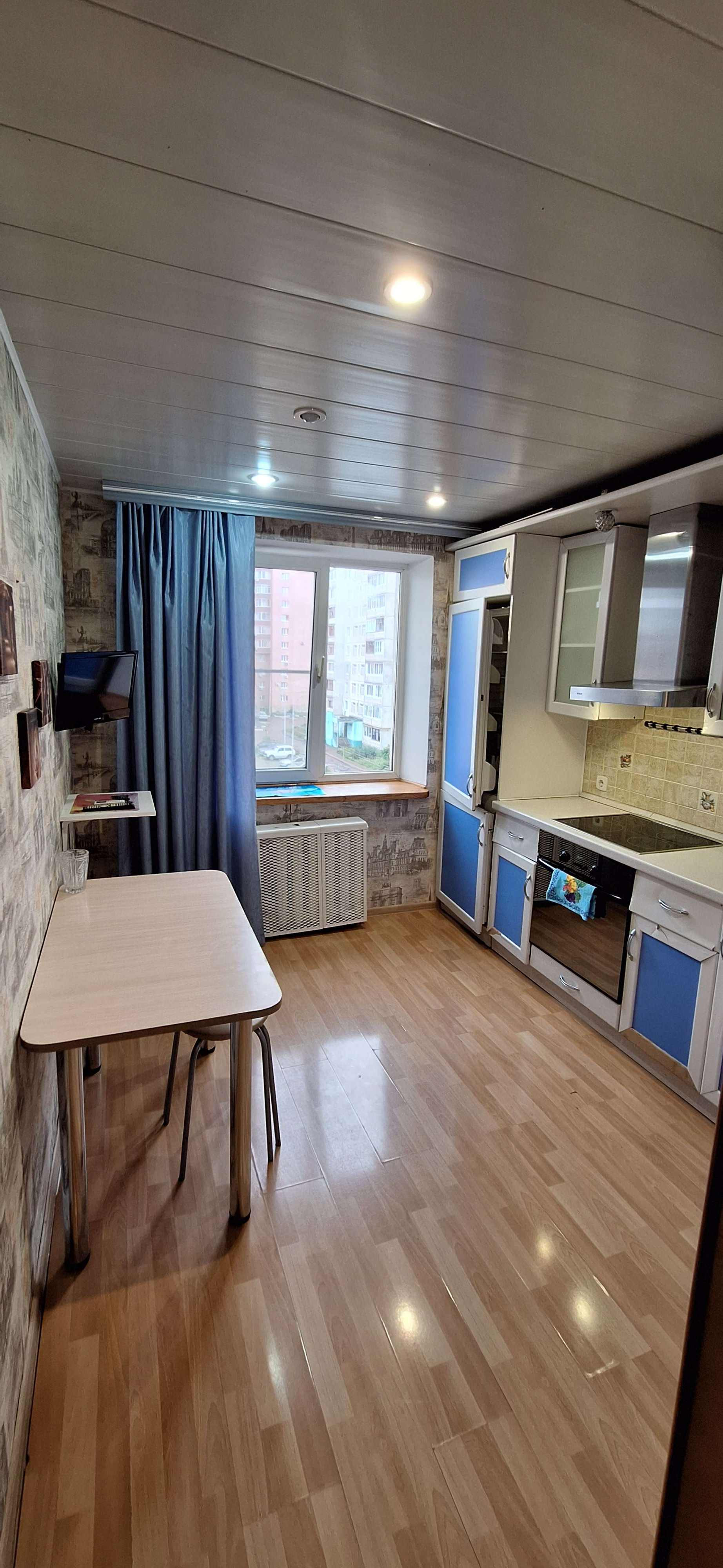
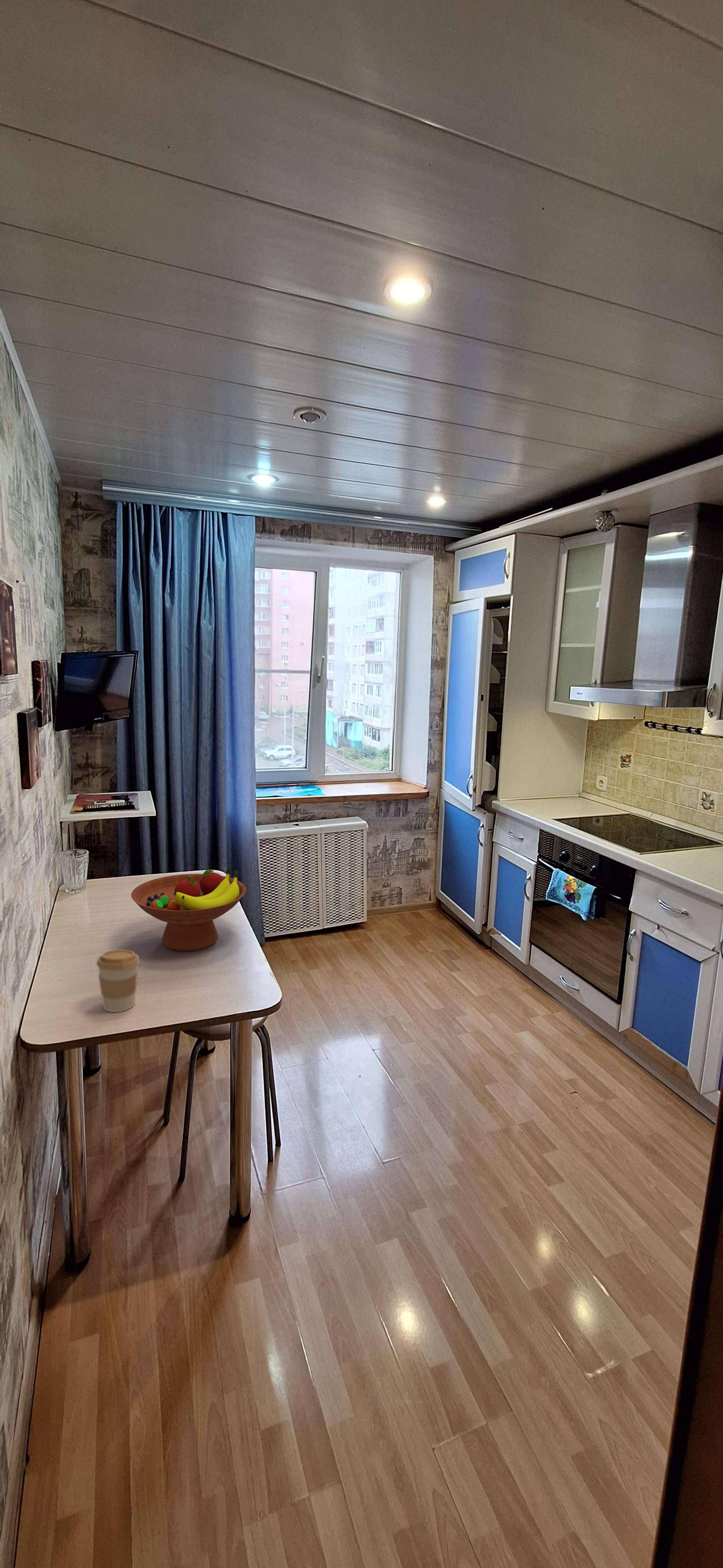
+ fruit bowl (190, 906)
+ coffee cup (118, 978)
